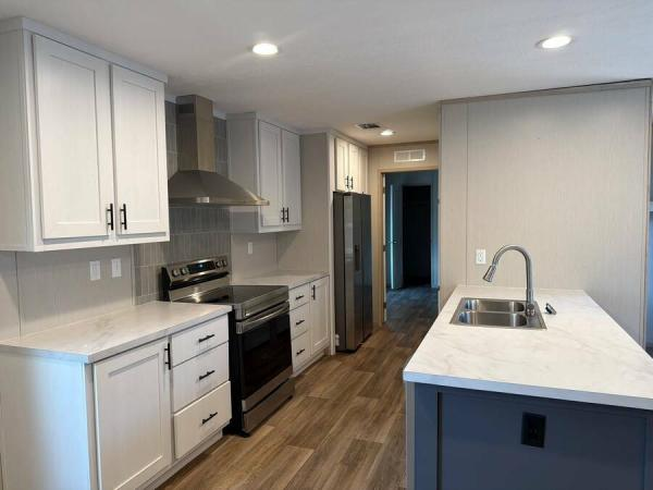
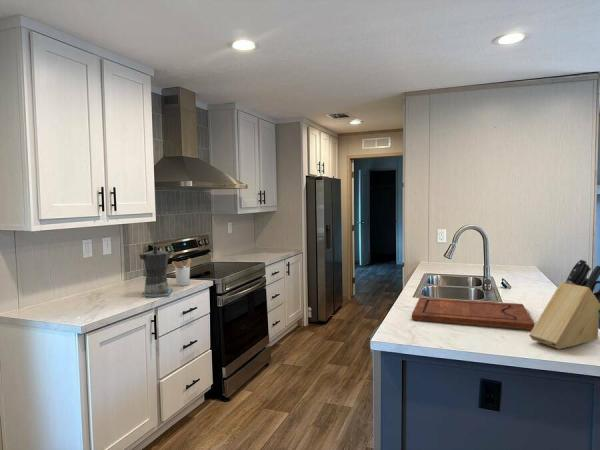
+ utensil holder (181, 272)
+ cutting board (469, 311)
+ knife block (572, 300)
+ coffee maker (155, 269)
